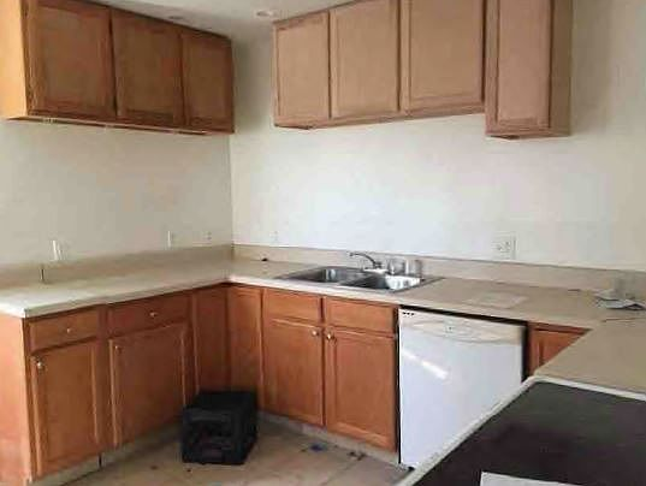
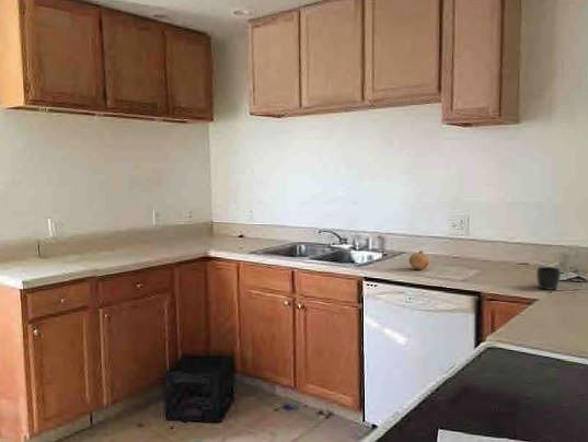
+ fruit (418, 259)
+ mug (547, 277)
